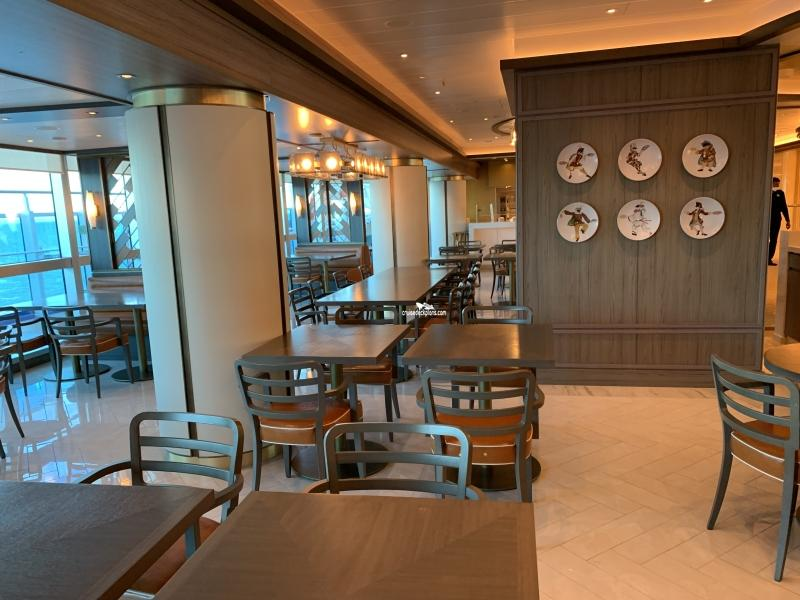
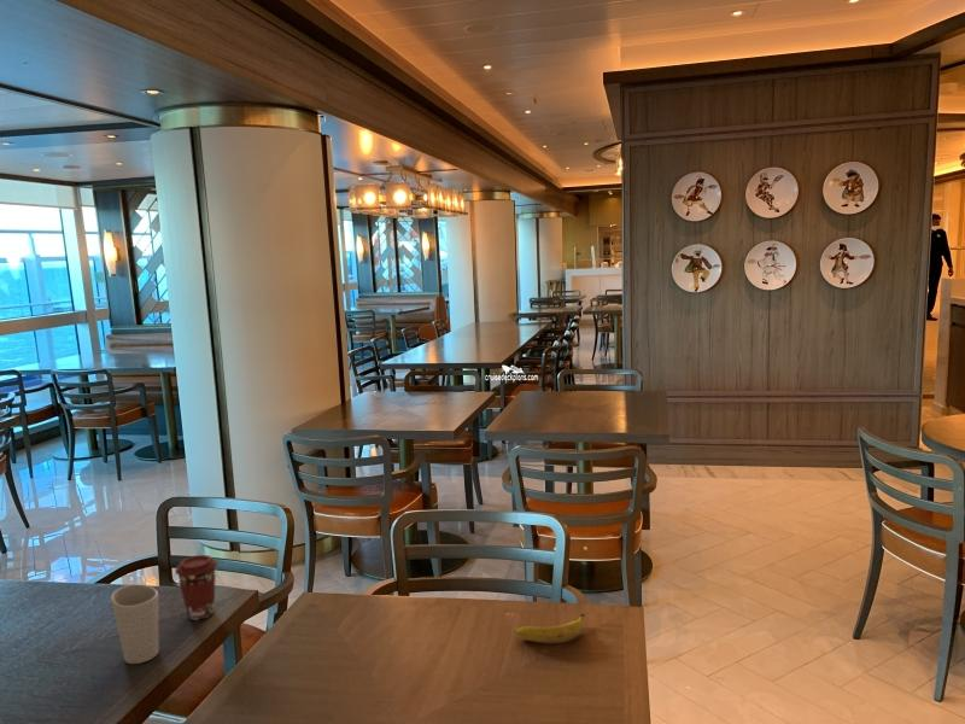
+ coffee cup (198, 588)
+ cup (138, 623)
+ banana (552, 626)
